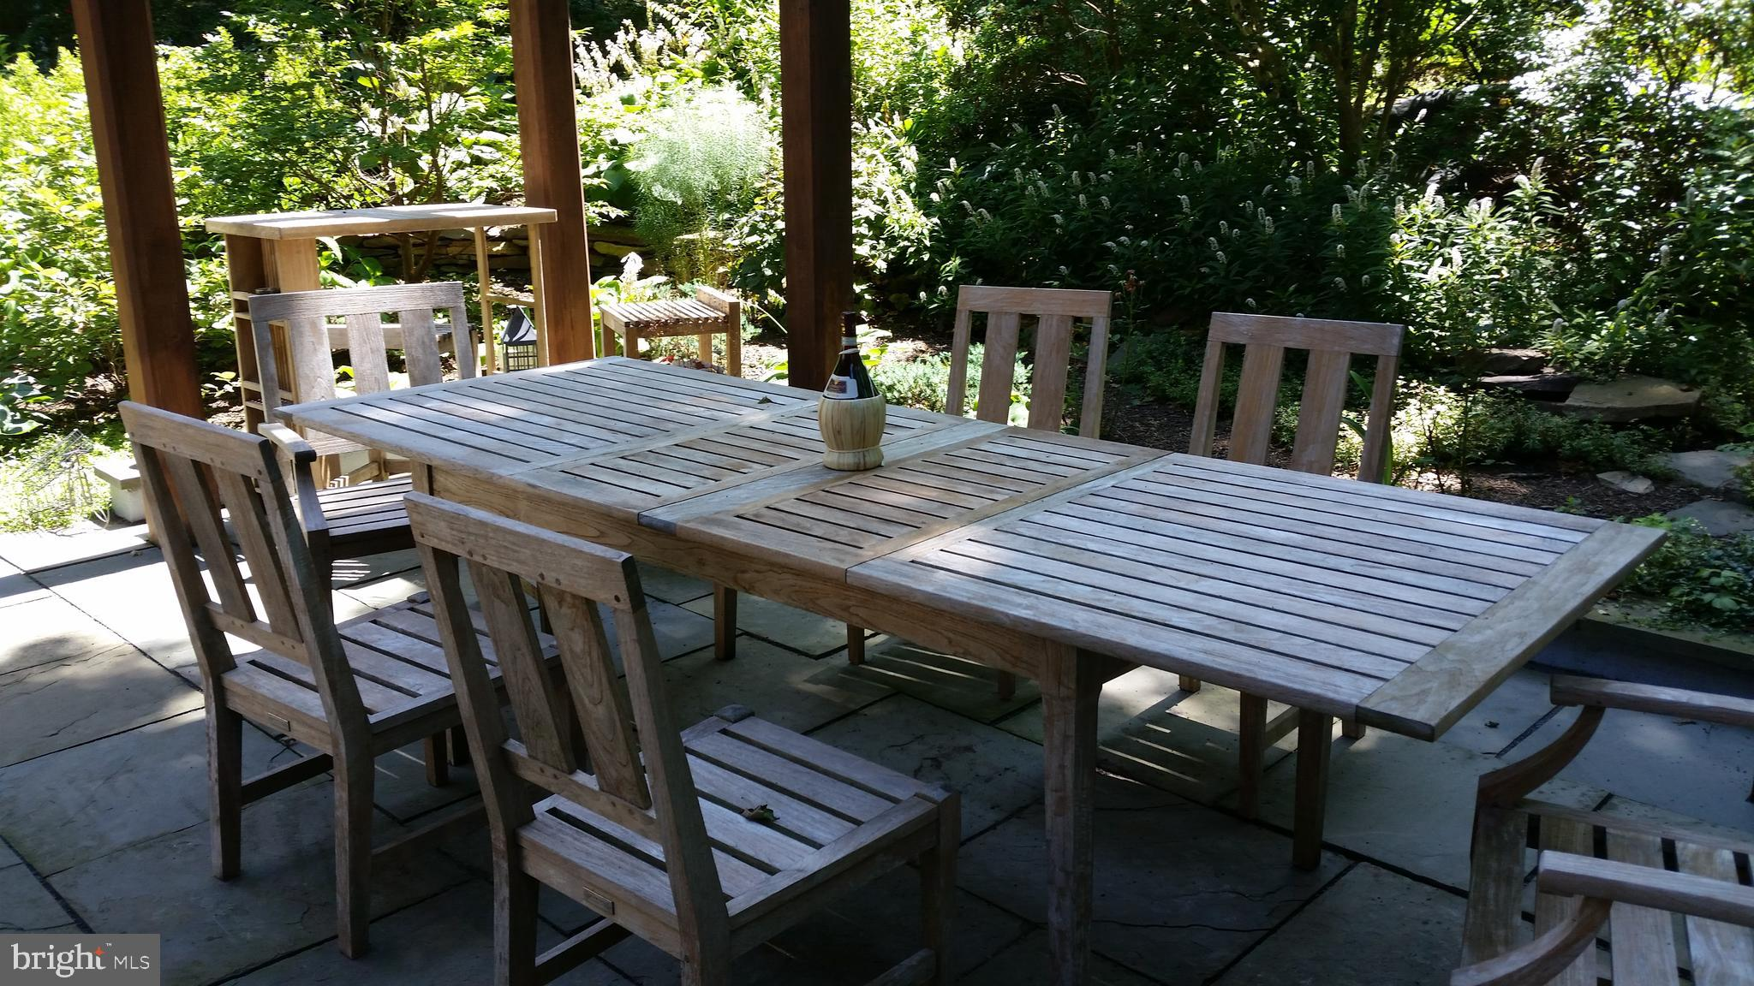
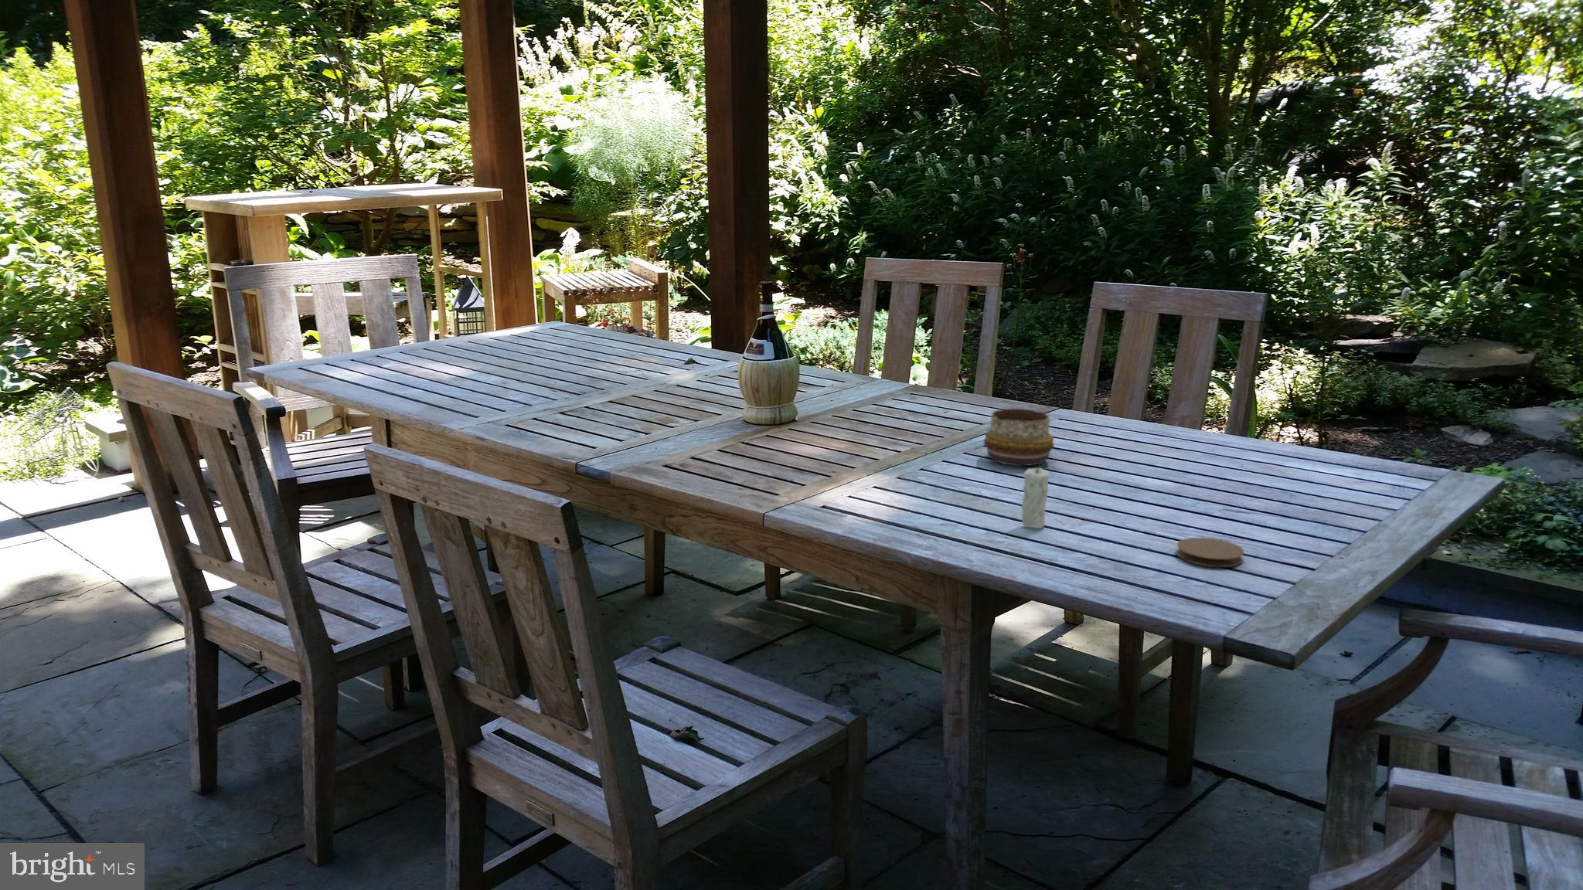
+ coaster (1210, 552)
+ decorative bowl (1019, 437)
+ candle (1035, 492)
